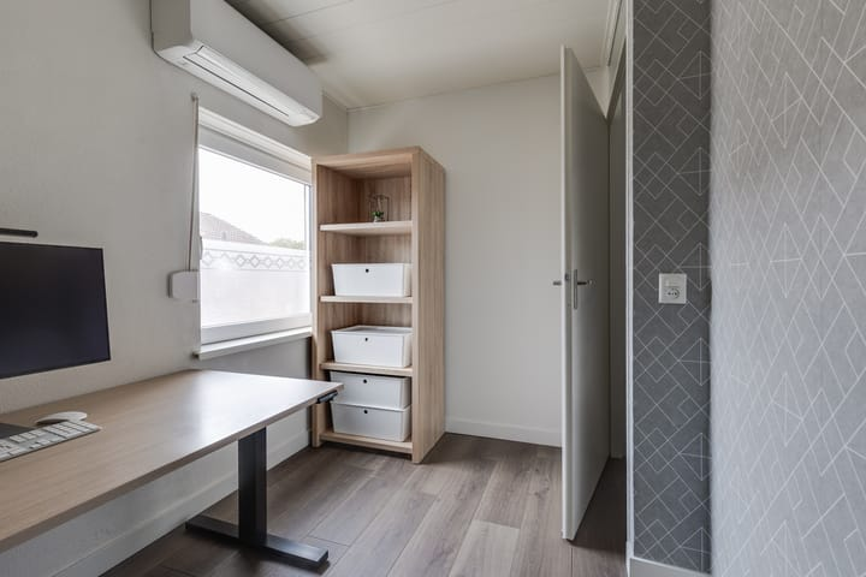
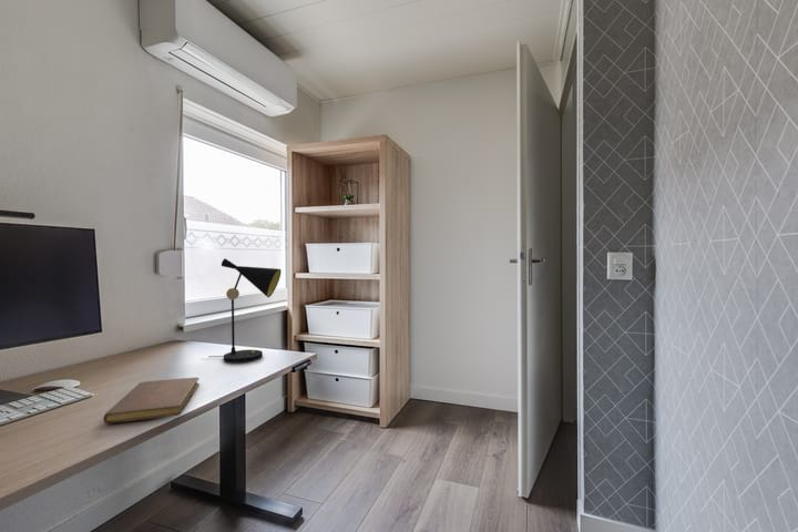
+ notebook (157, 397)
+ table lamp (233, 308)
